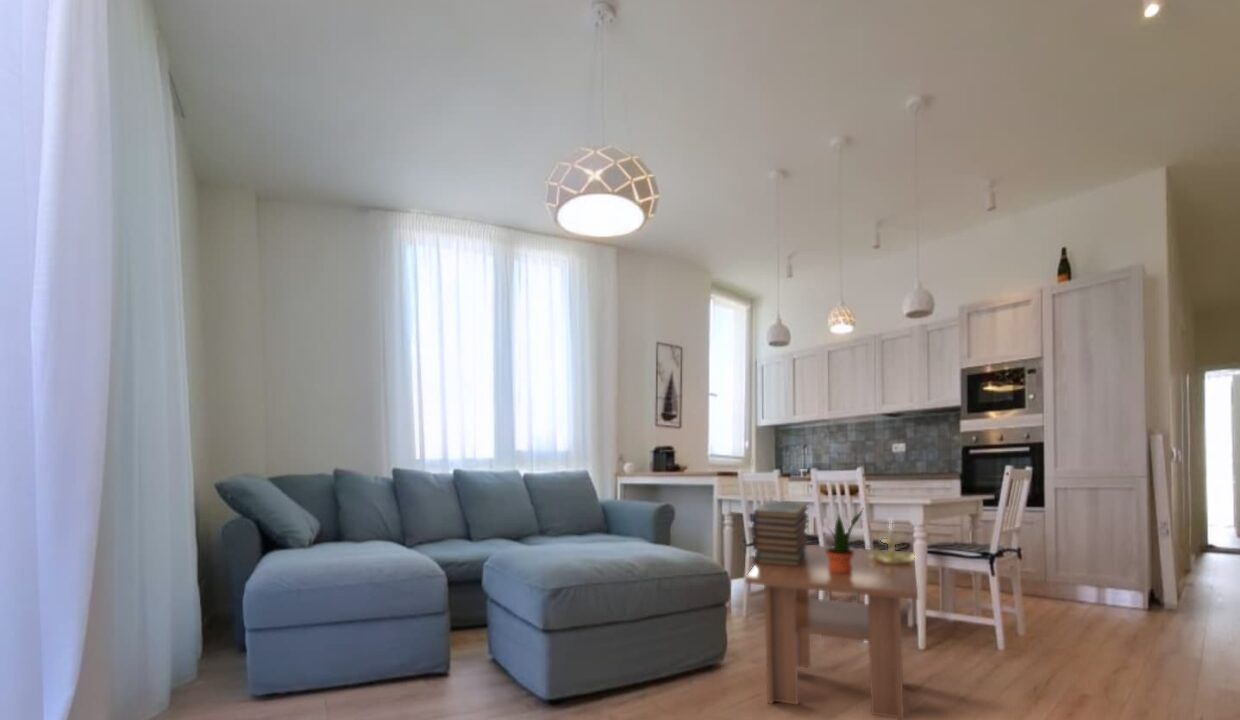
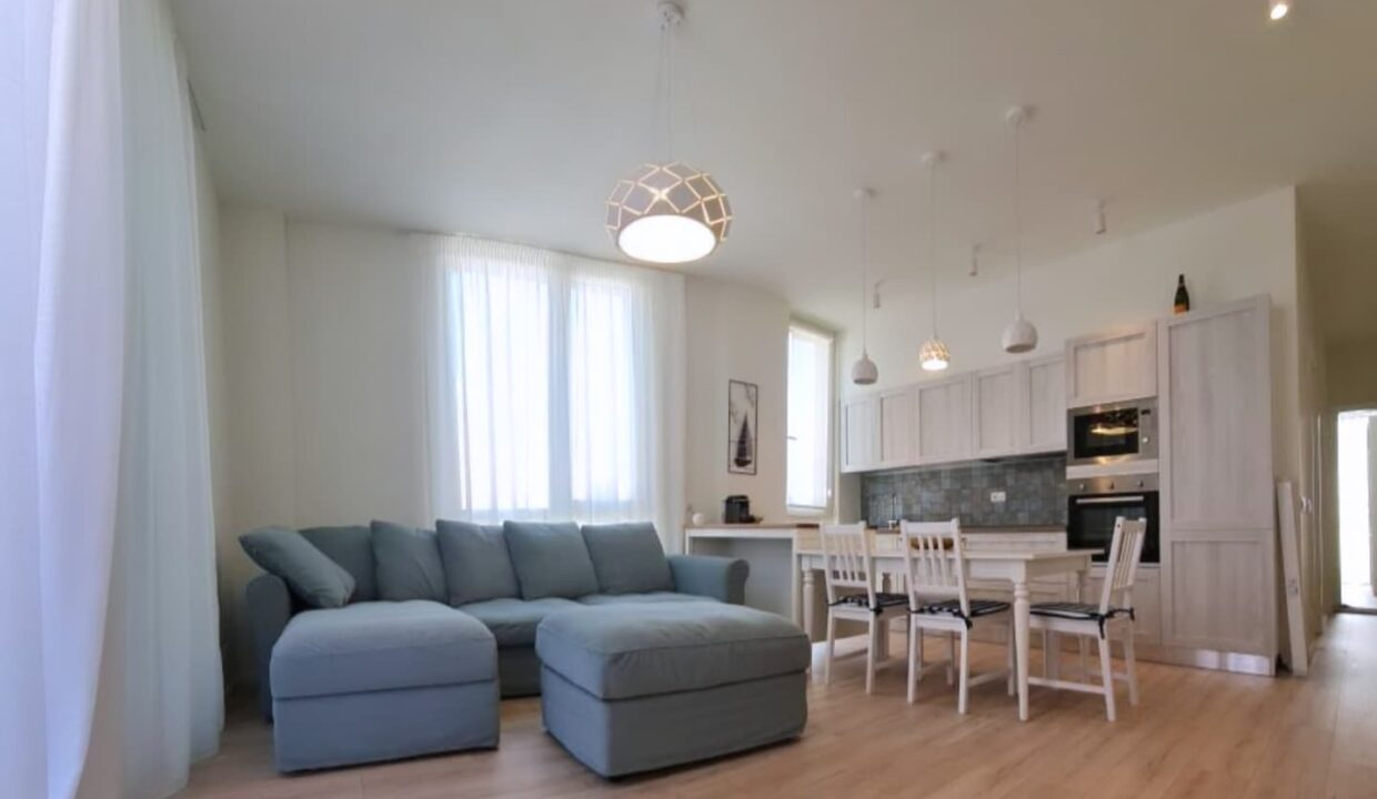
- candle holder (888, 538)
- potted plant (844, 538)
- coffee table (836, 627)
- book stack (781, 531)
